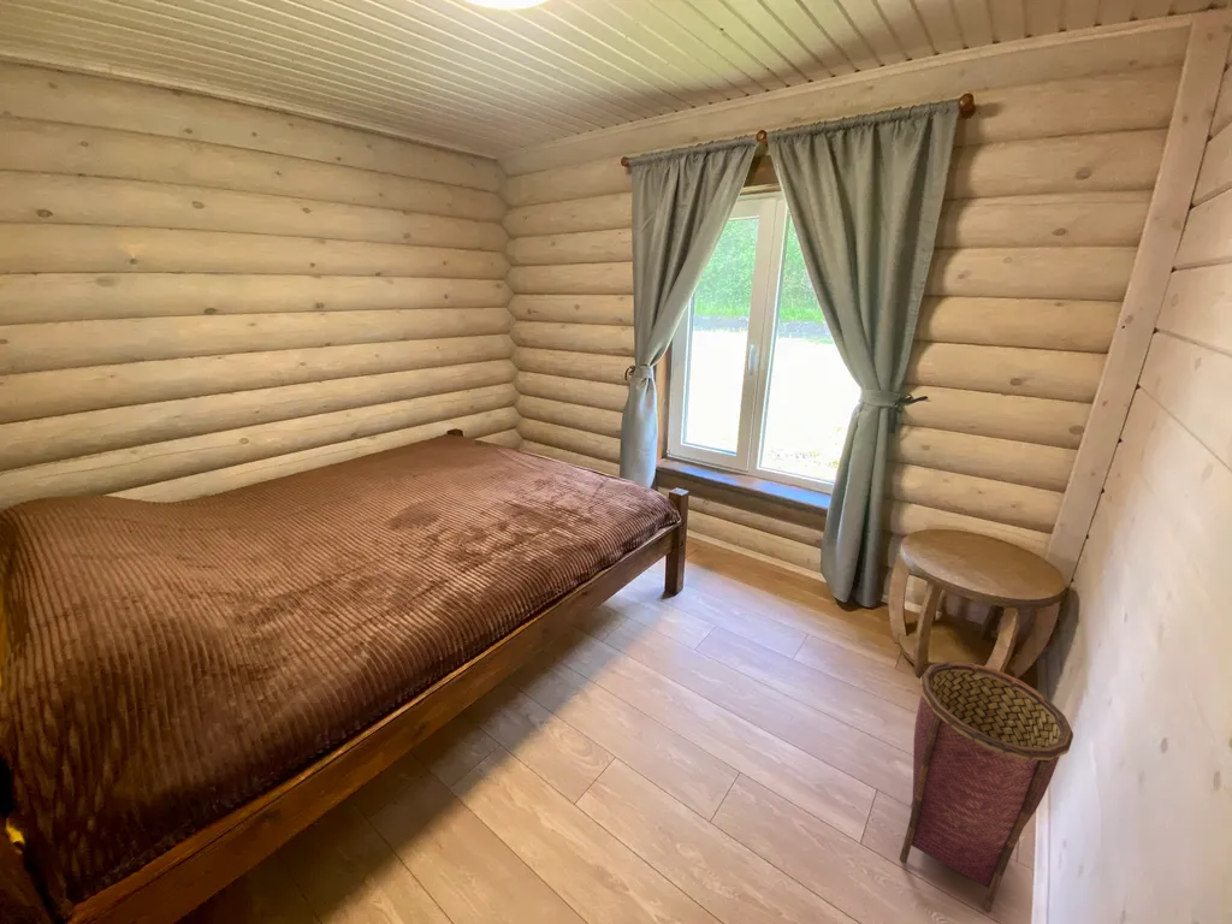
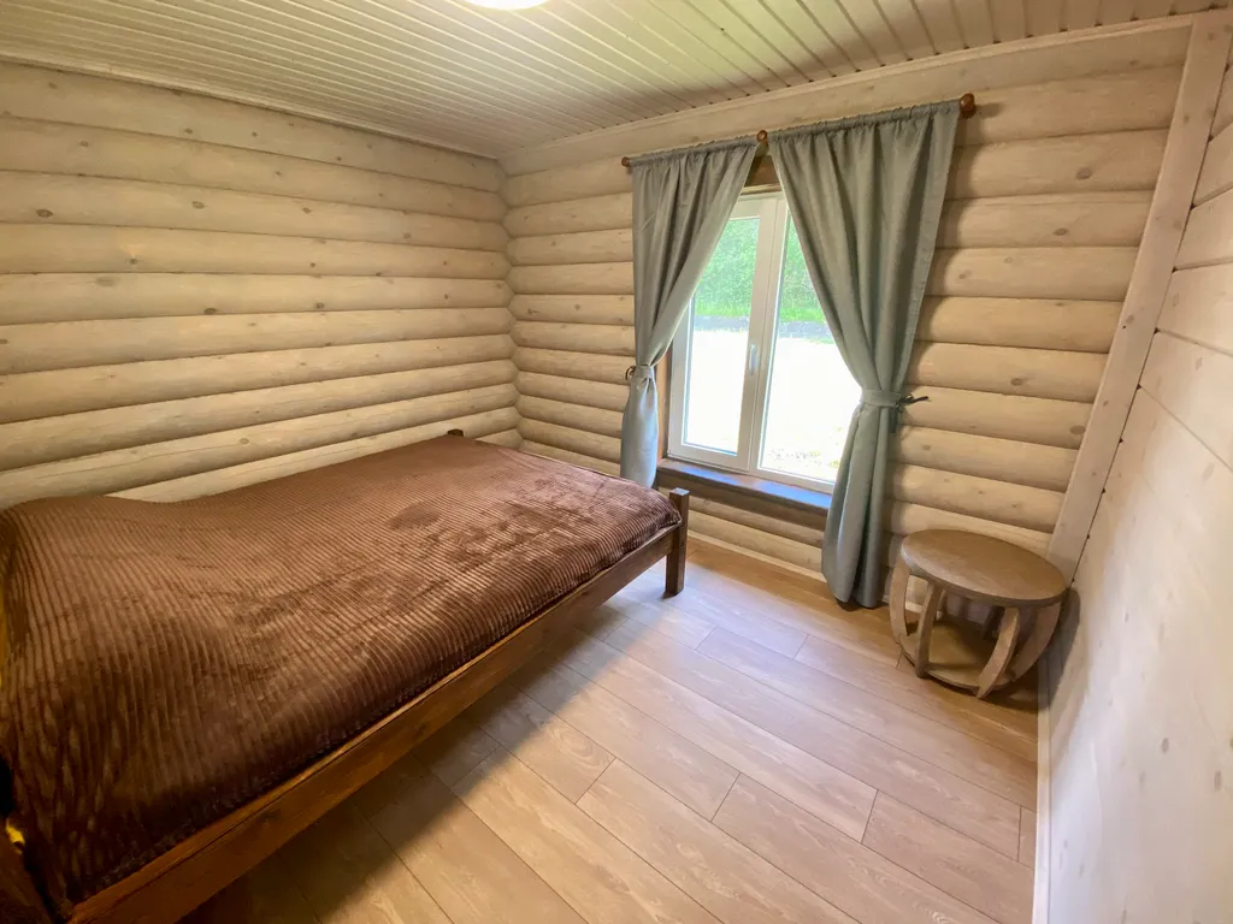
- woven basket (969, 781)
